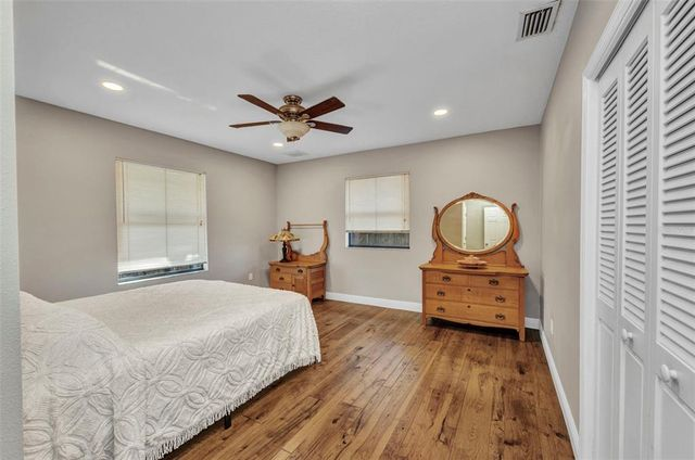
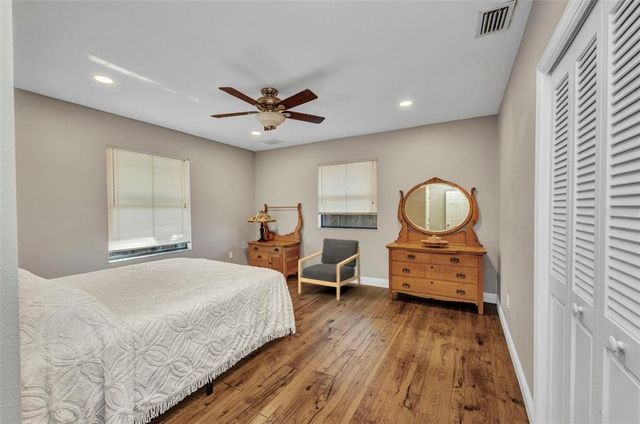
+ armchair (331, 265)
